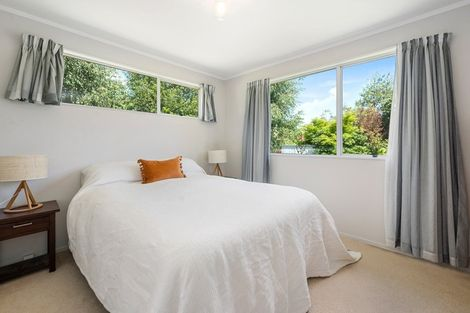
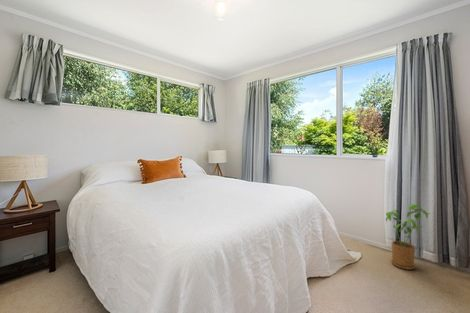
+ house plant (406, 236)
